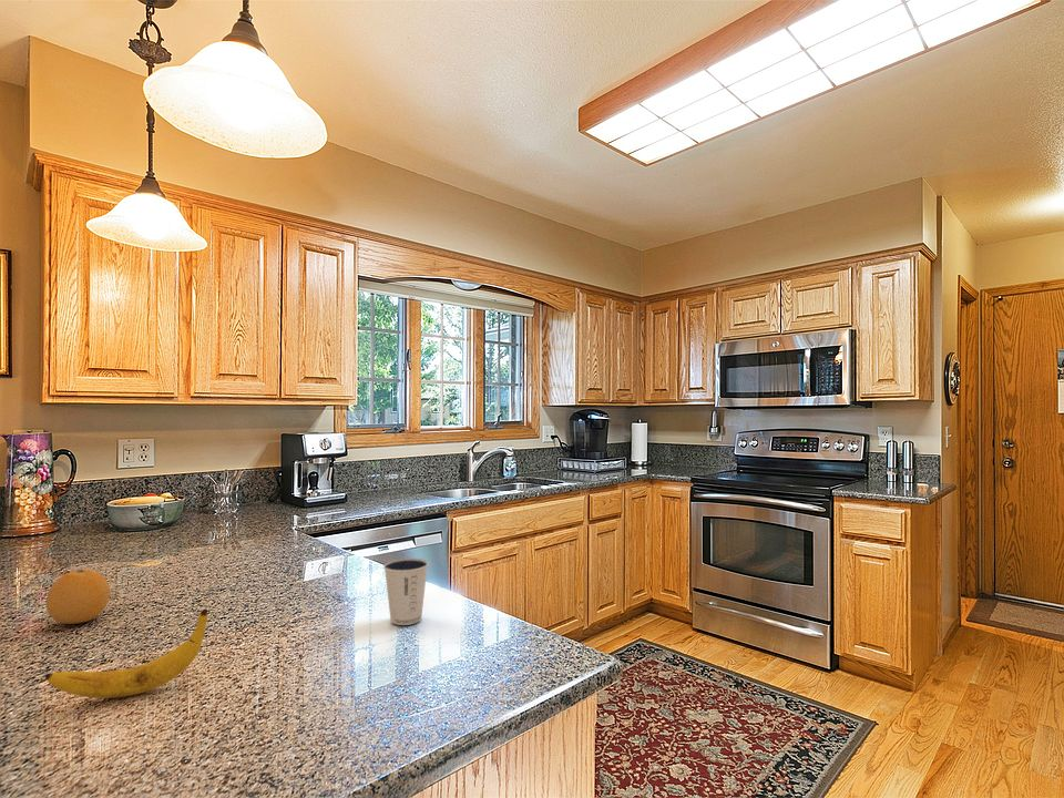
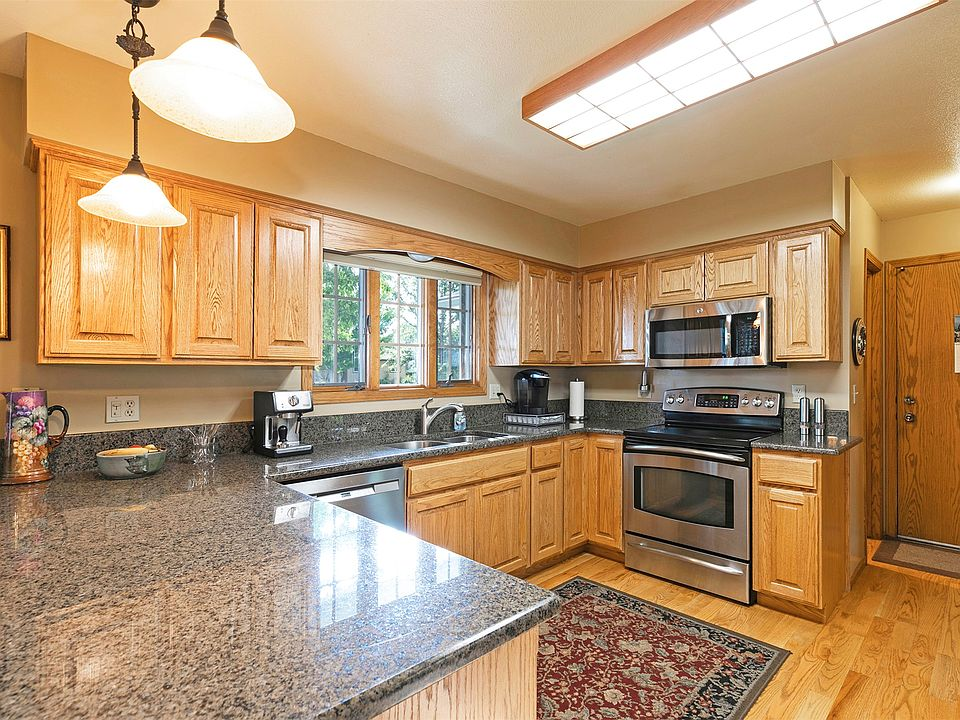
- dixie cup (406, 592)
- banana (135, 666)
- fruit (79, 595)
